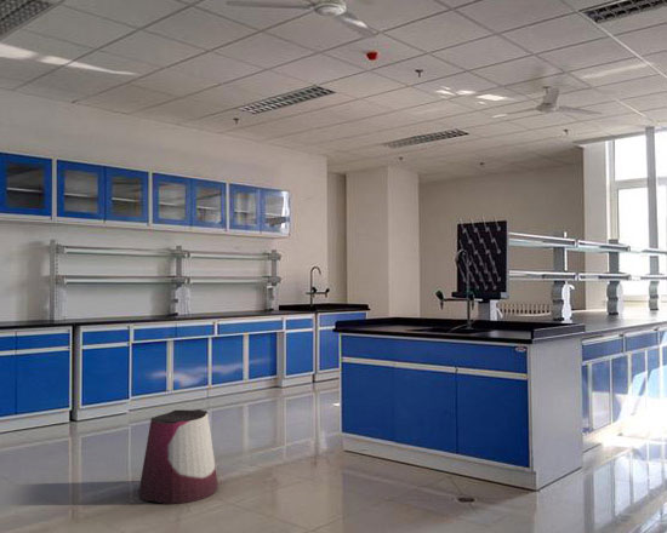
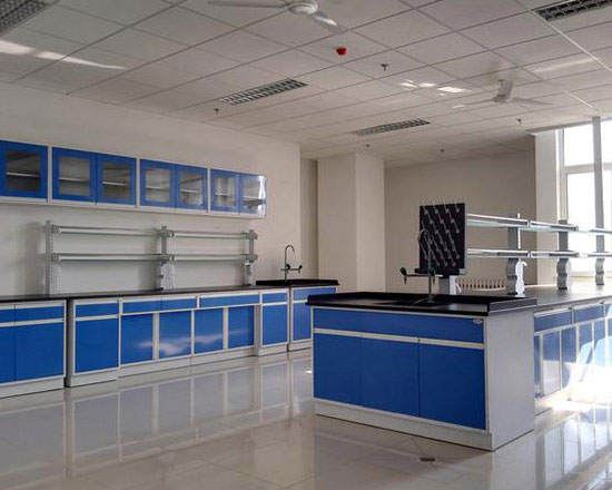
- stool (178, 451)
